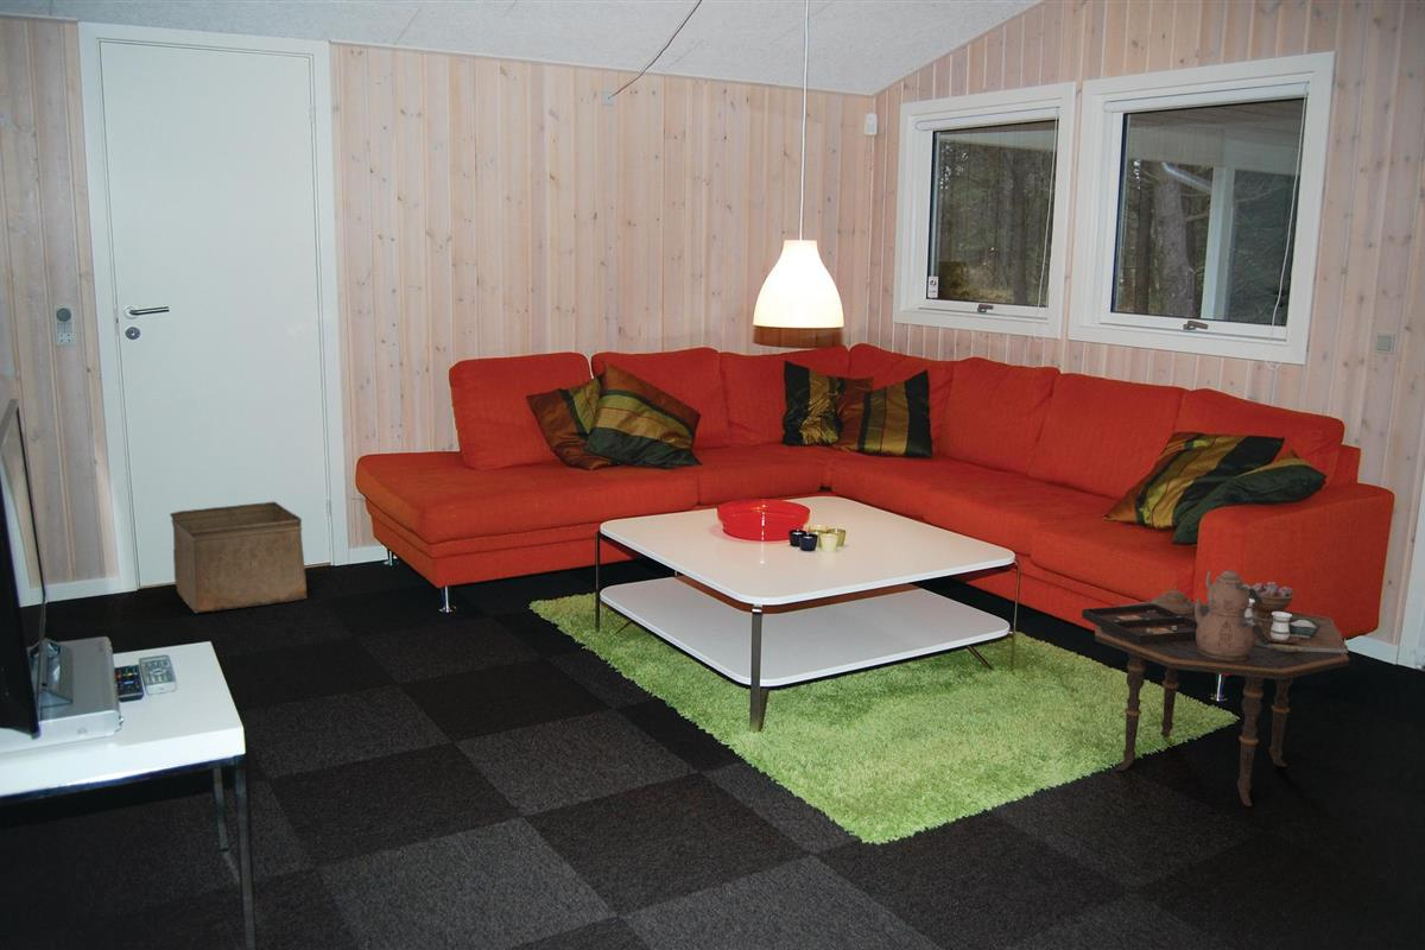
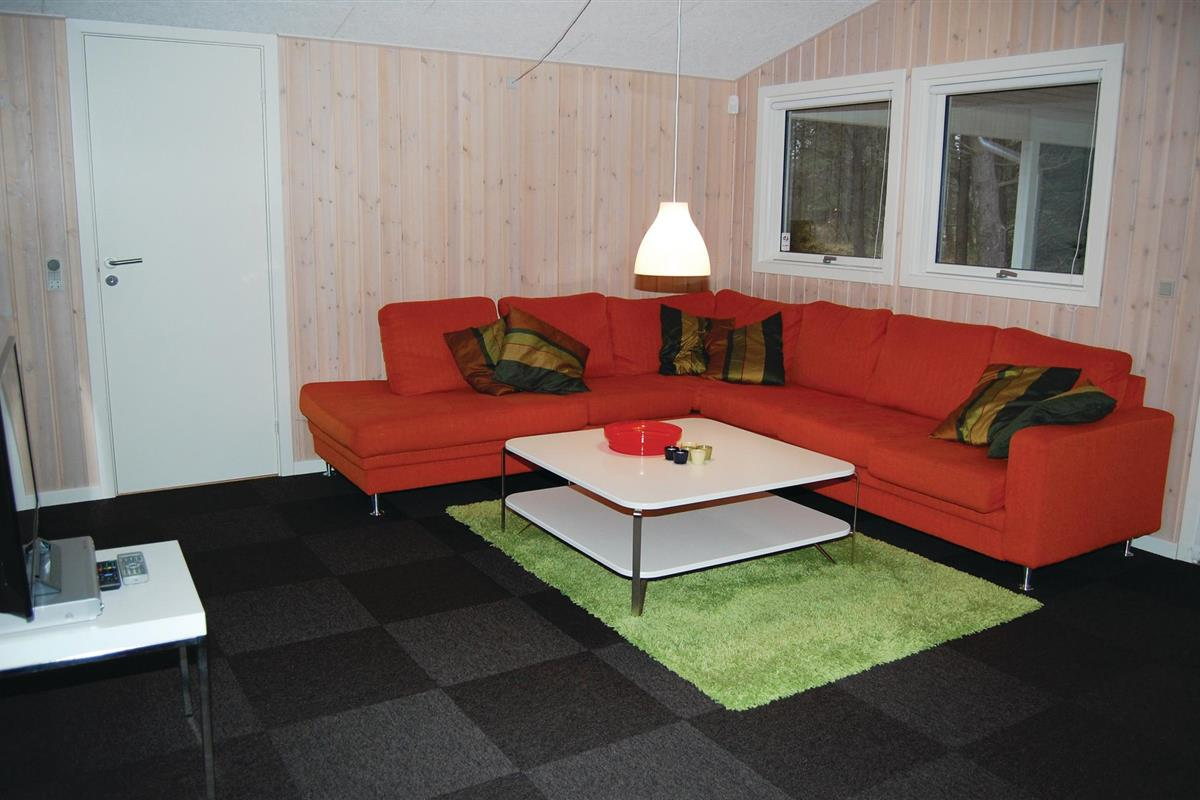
- side table (1221, 661)
- storage bin (238, 555)
